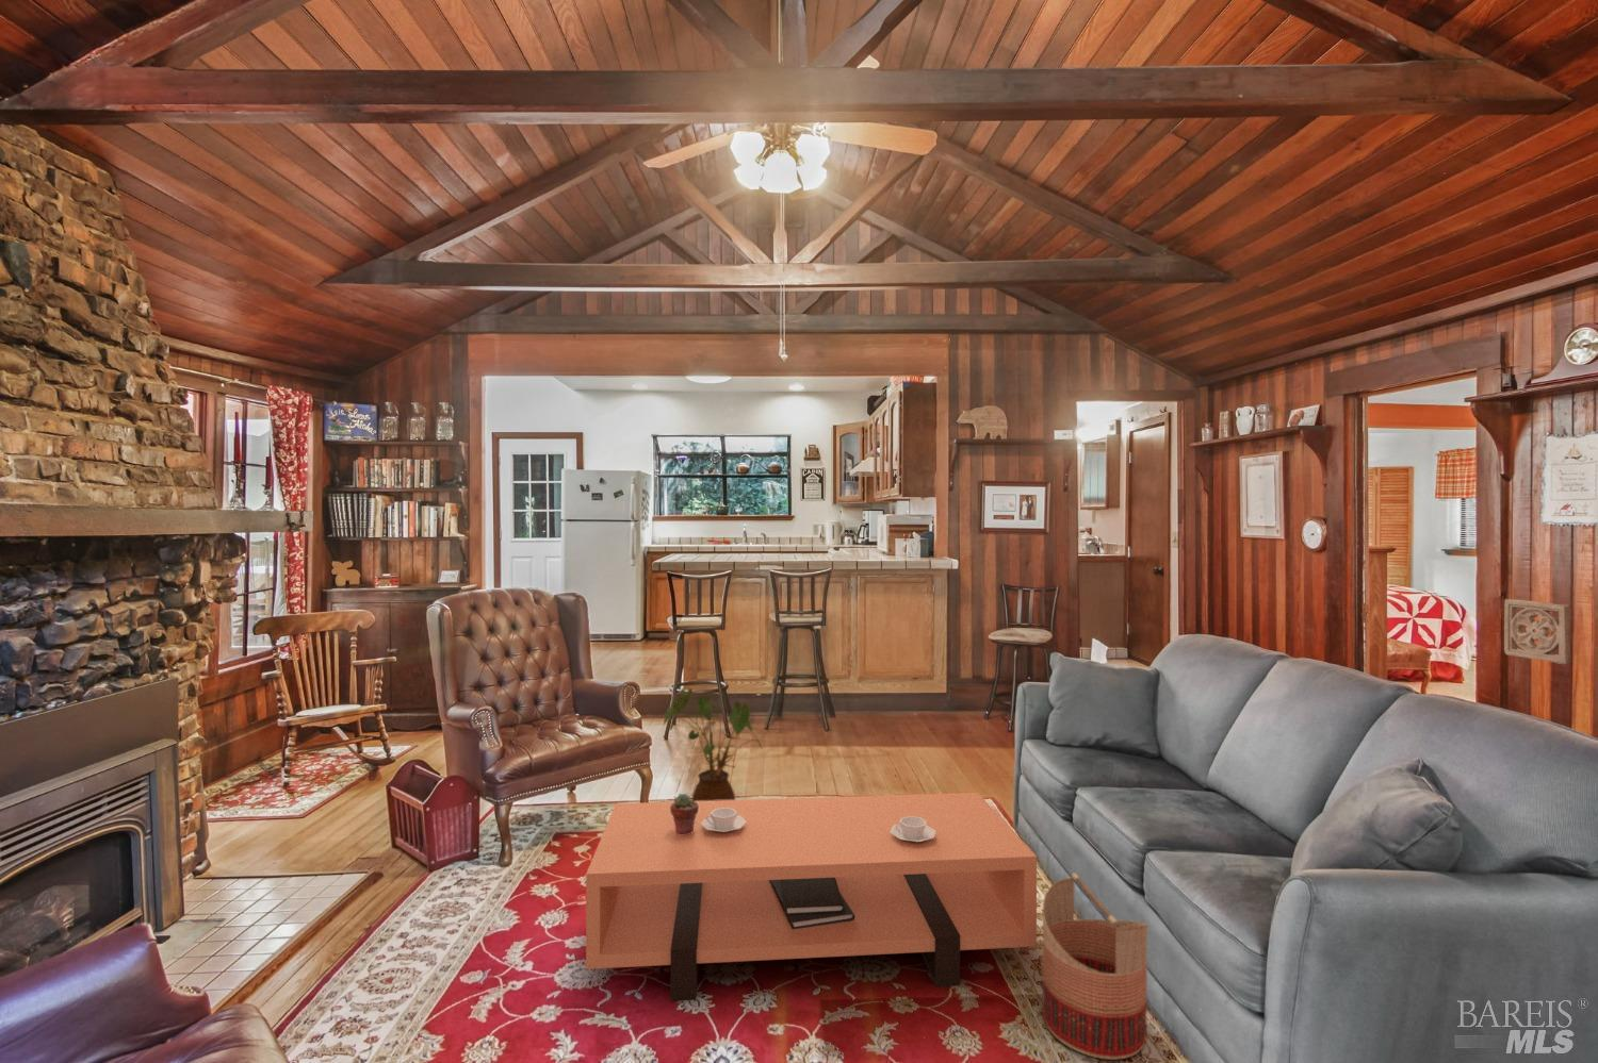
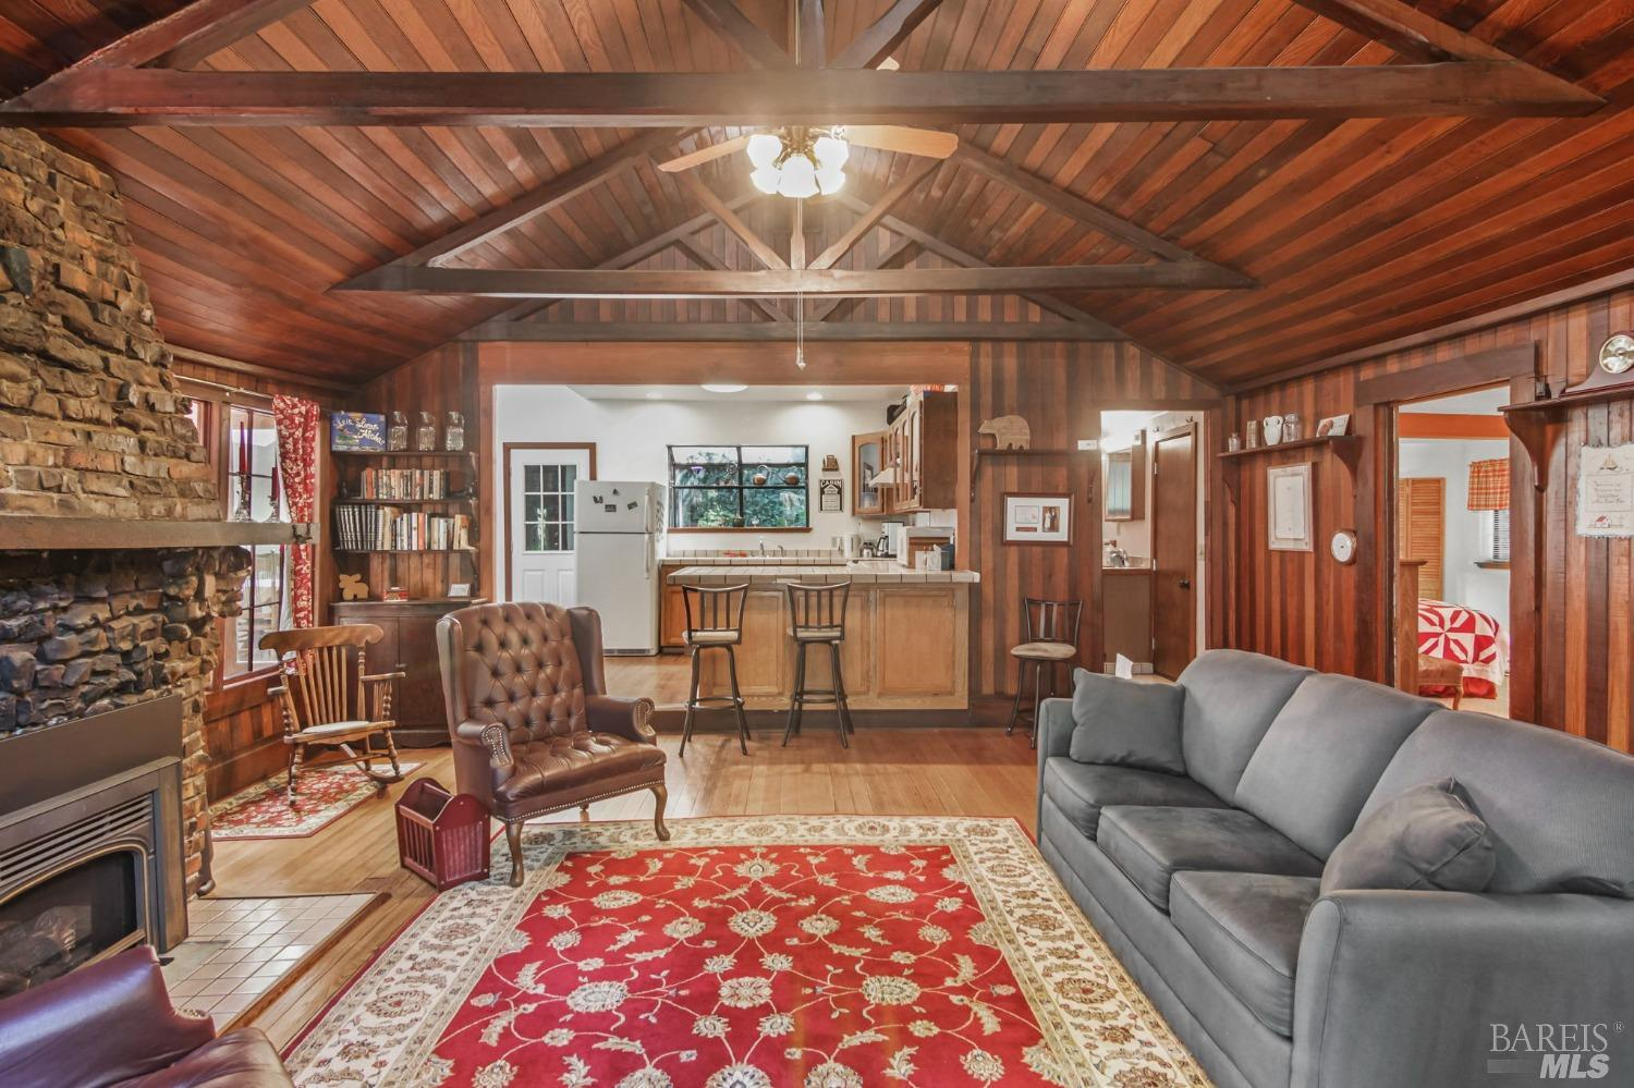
- potted succulent (684, 811)
- basket (1093, 961)
- coffee table (807, 876)
- house plant (714, 749)
- wall ornament (1536, 630)
